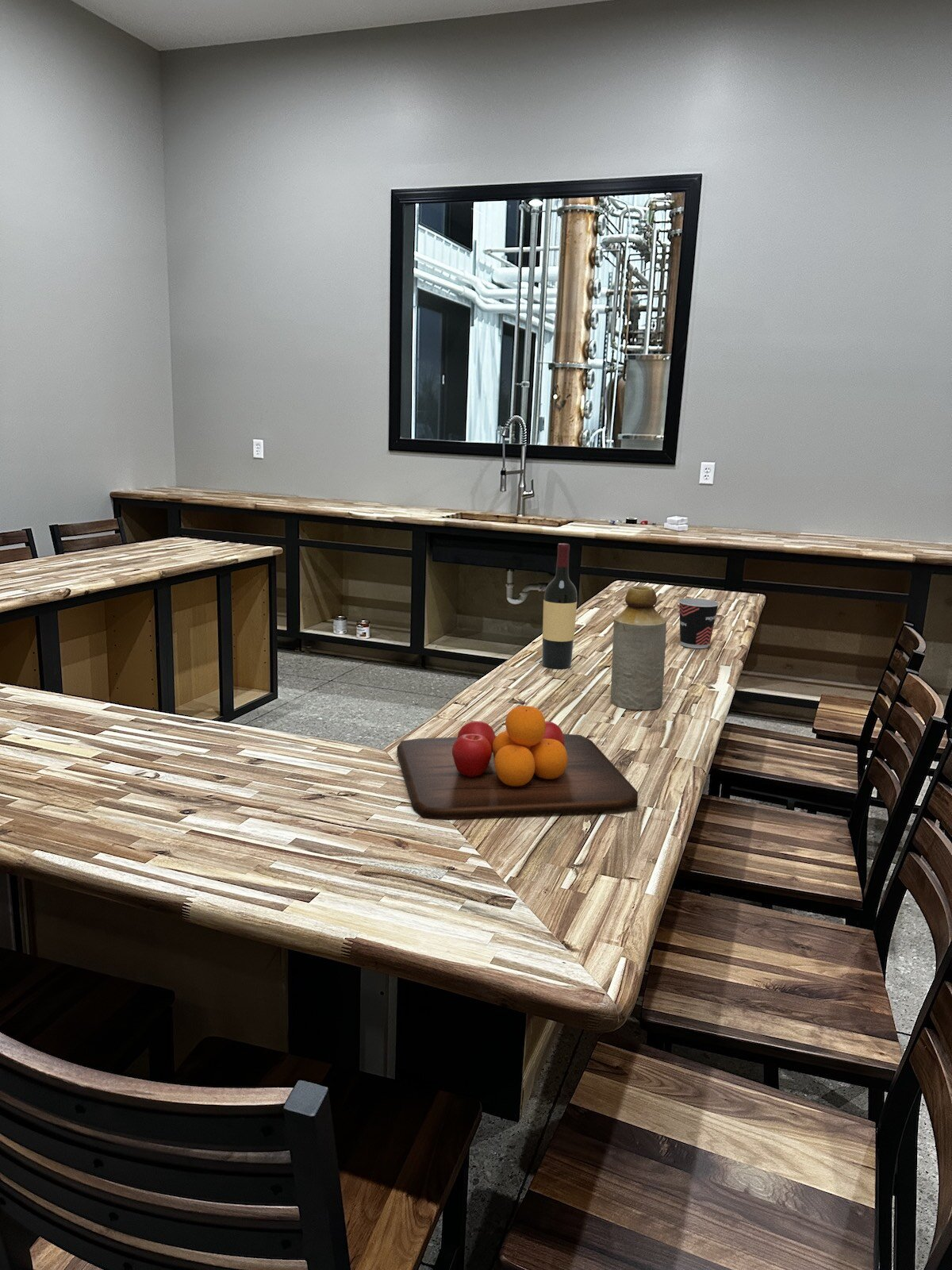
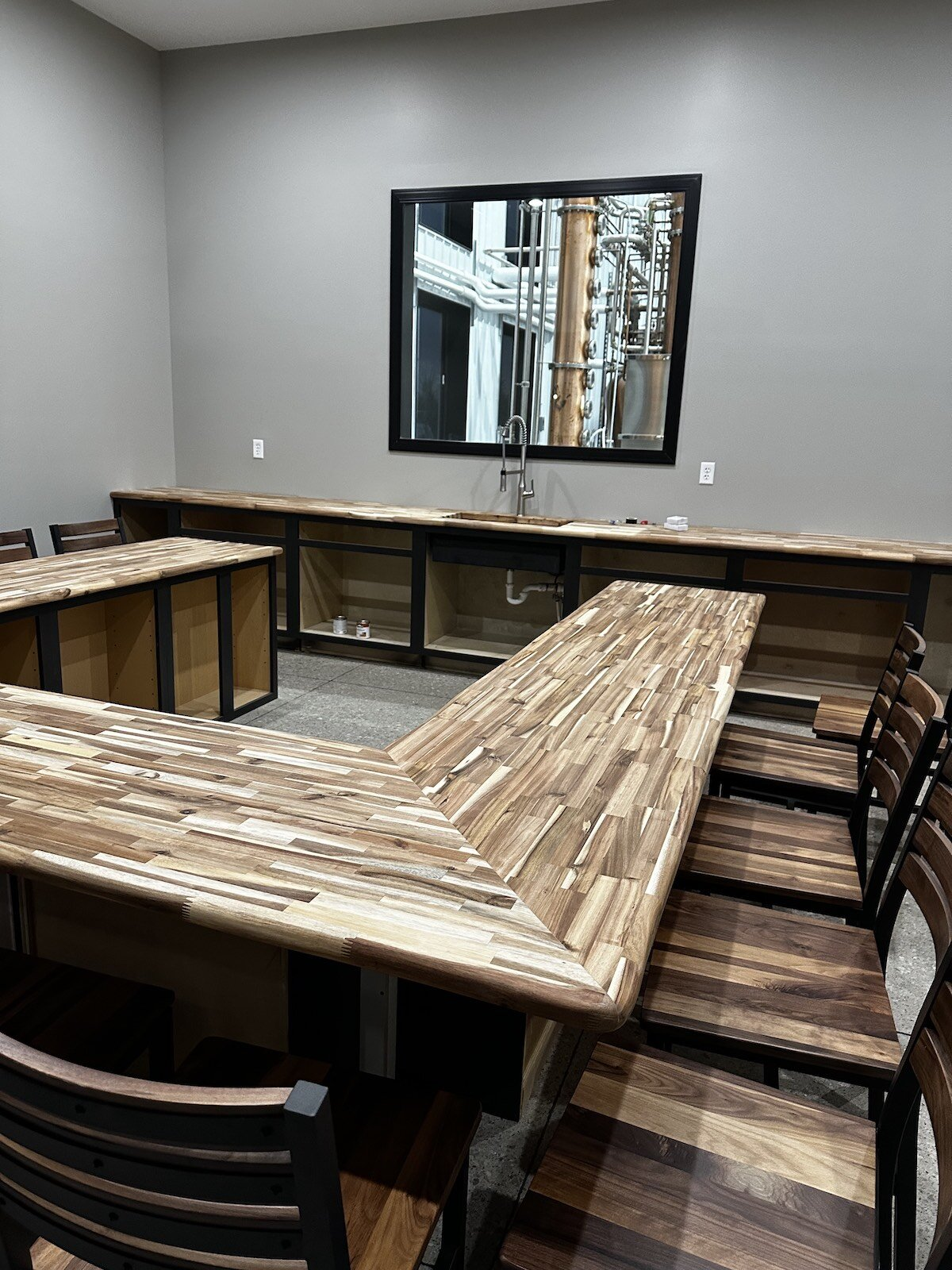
- chopping board (512, 739)
- wine bottle (559, 606)
- cup (697, 623)
- bottle (639, 645)
